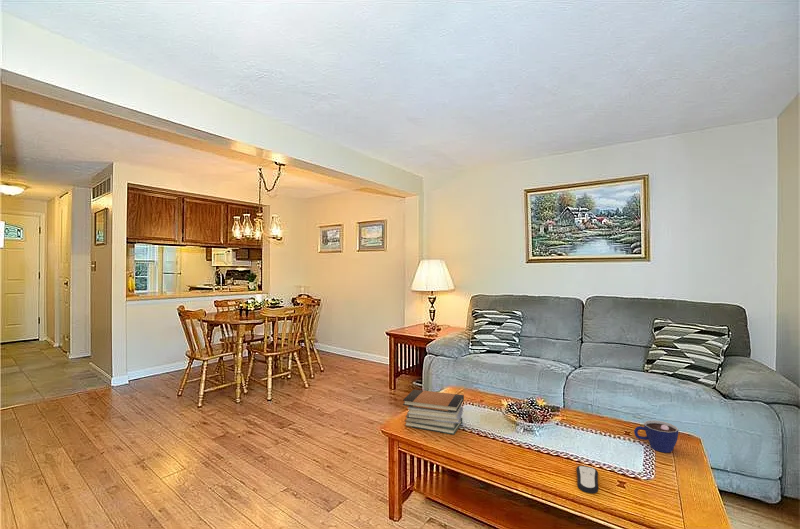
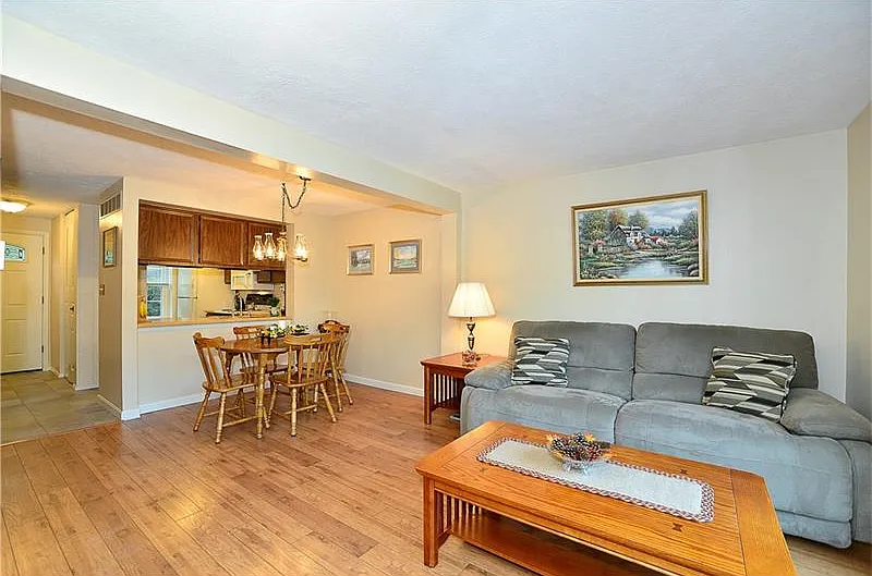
- book stack (434, 410)
- remote control (587, 478)
- cup (655, 436)
